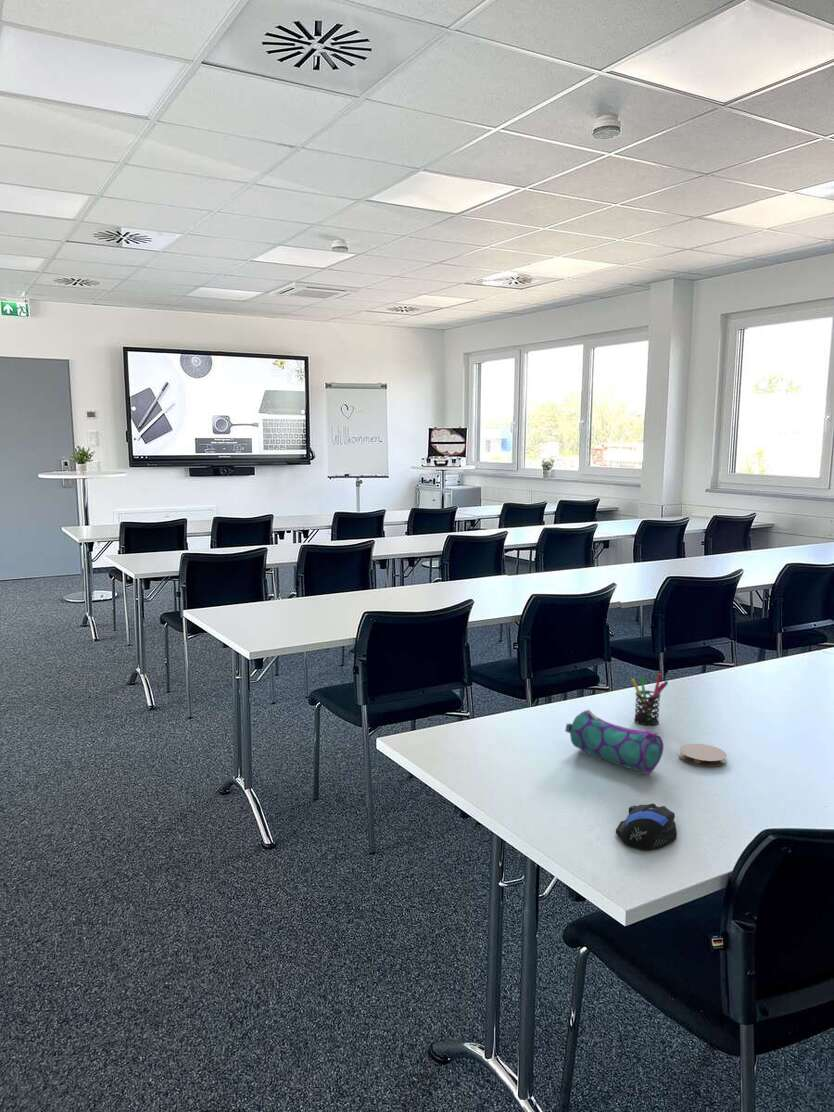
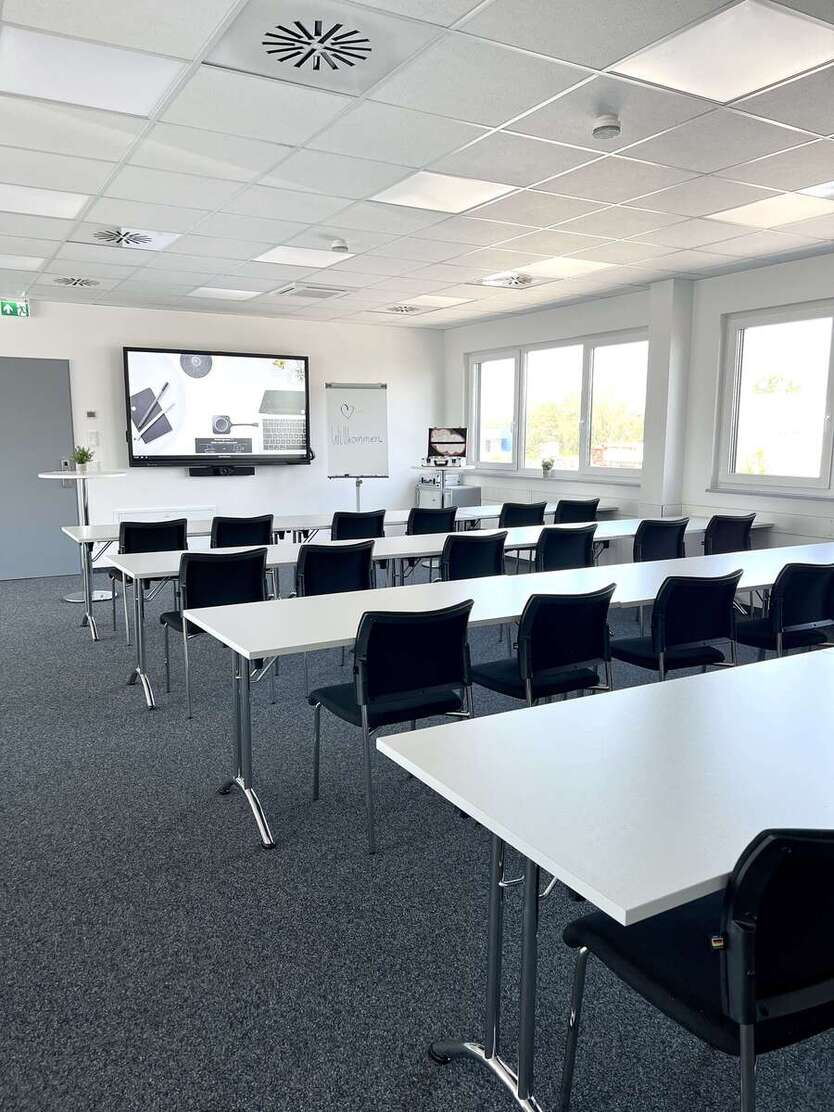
- computer mouse (649, 820)
- coaster (702, 754)
- pen holder (647, 697)
- pencil case (614, 740)
